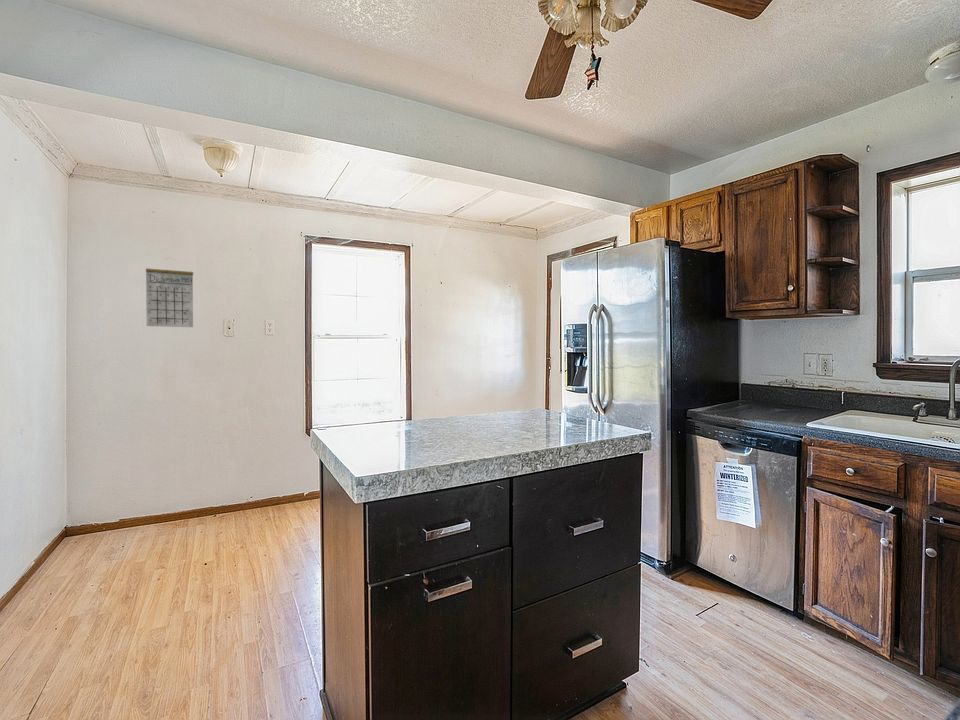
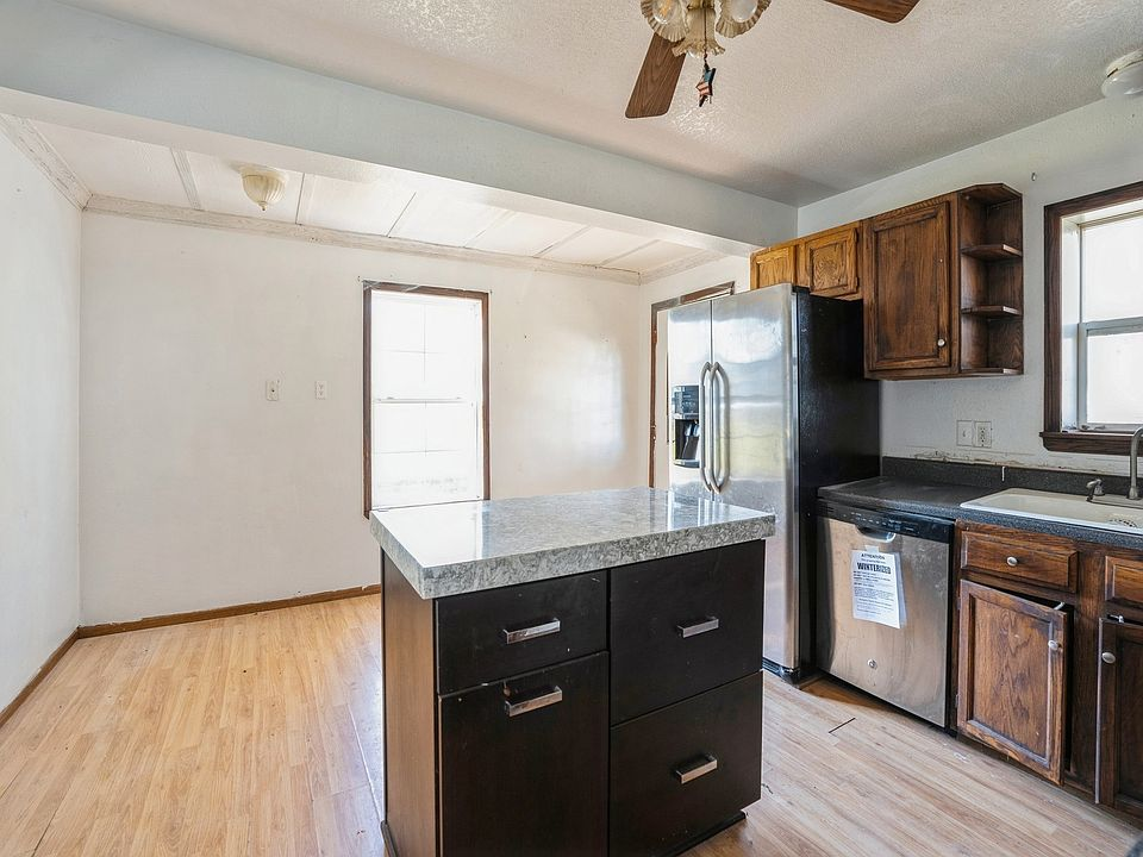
- calendar (170, 291)
